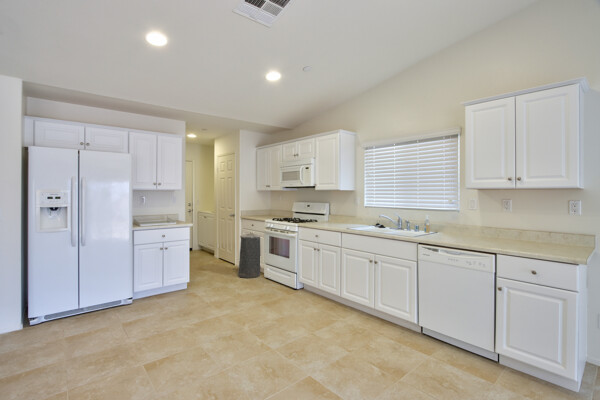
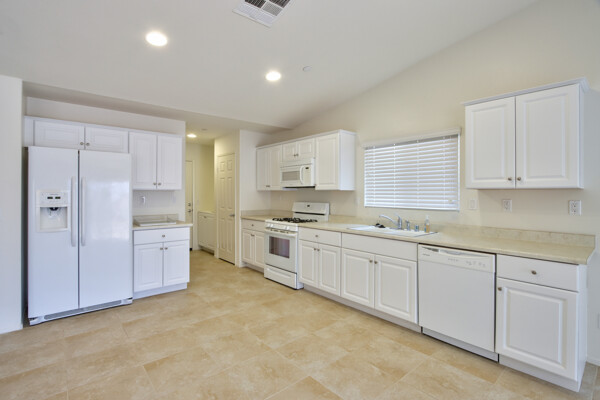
- trash can (248, 253)
